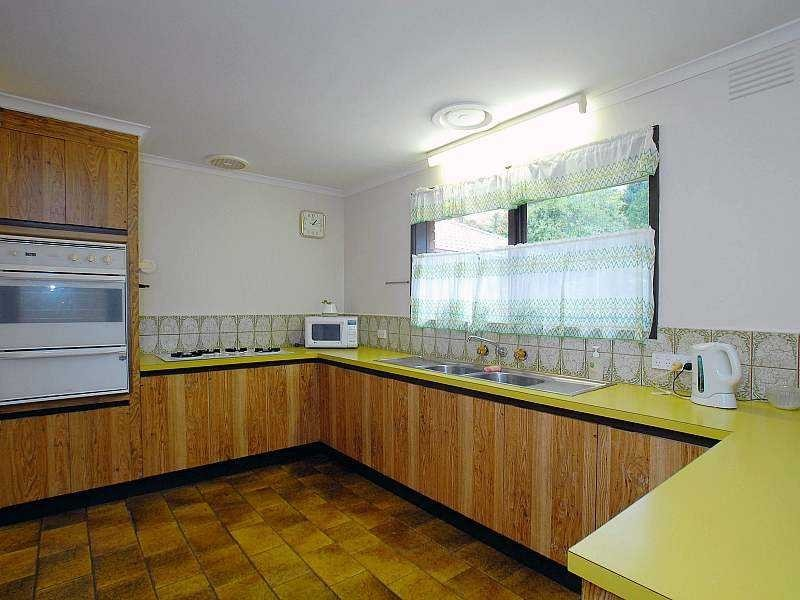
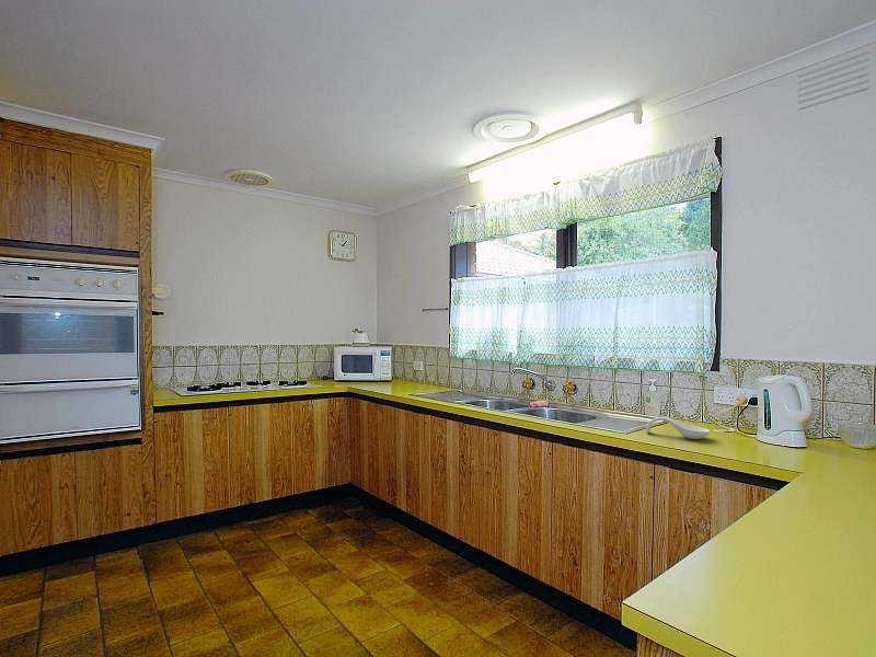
+ spoon rest (677, 427)
